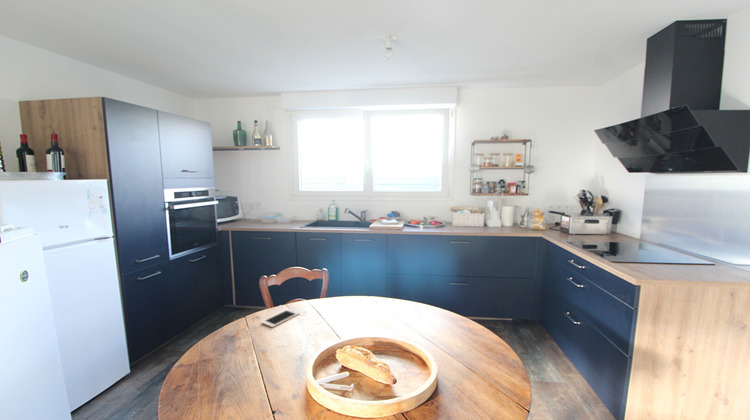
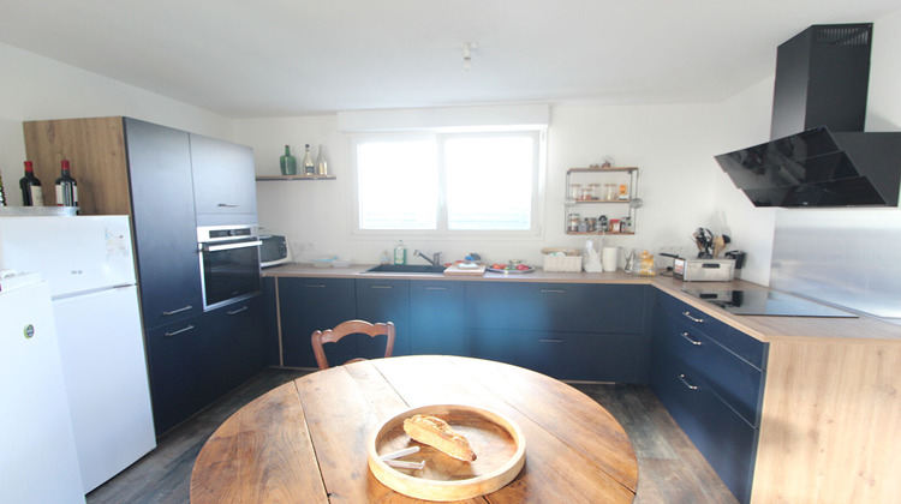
- cell phone (281, 317)
